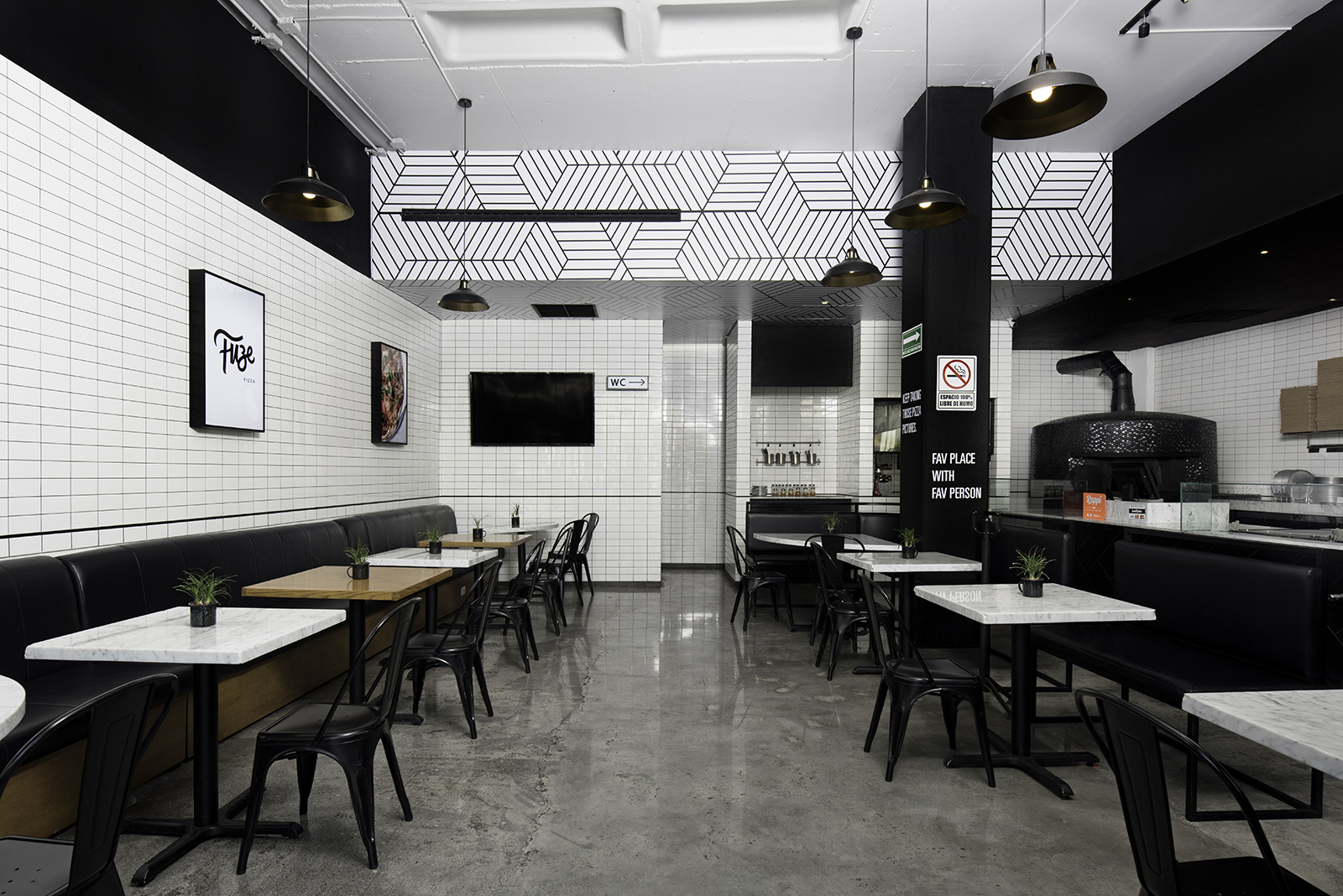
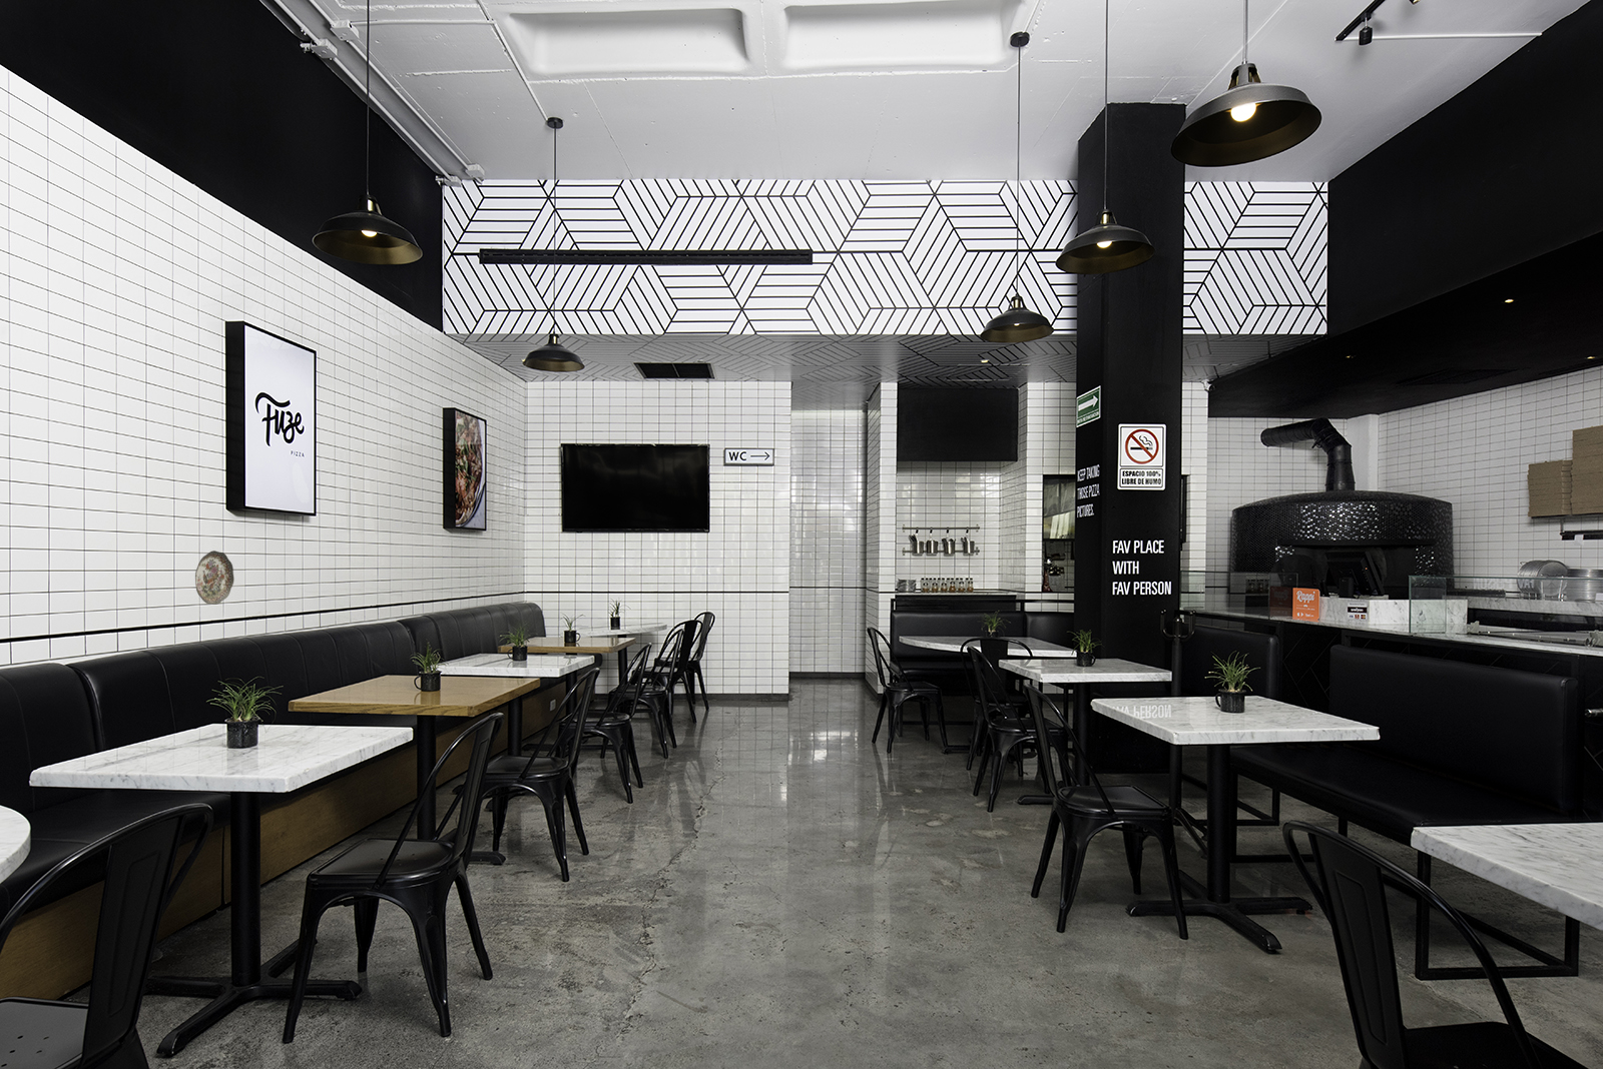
+ decorative plate (212, 577)
